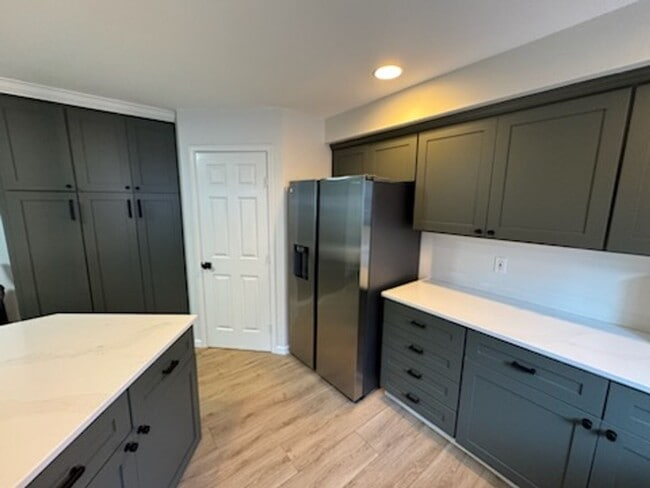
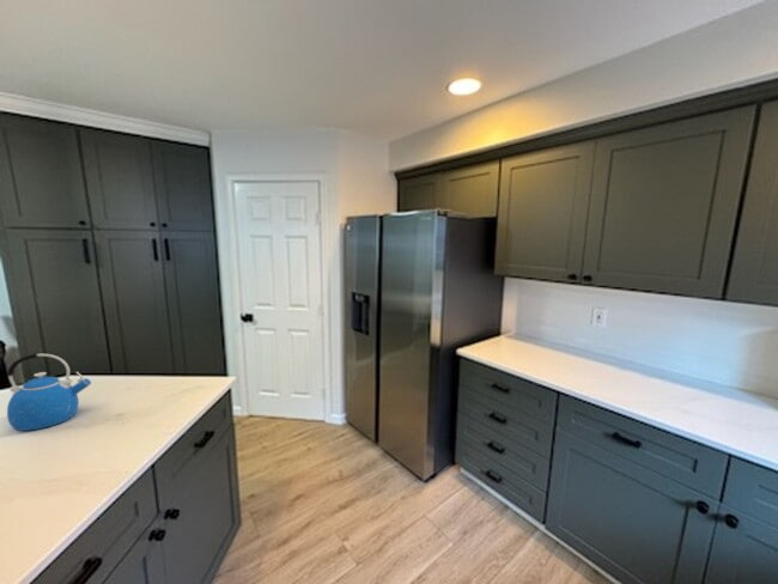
+ kettle (50, 385)
